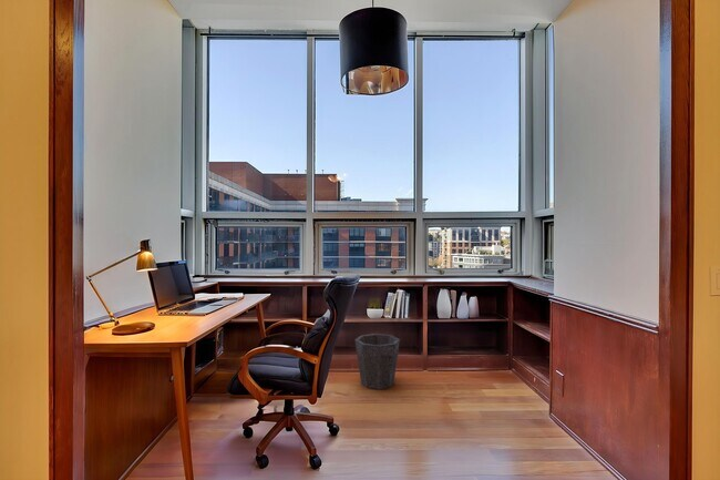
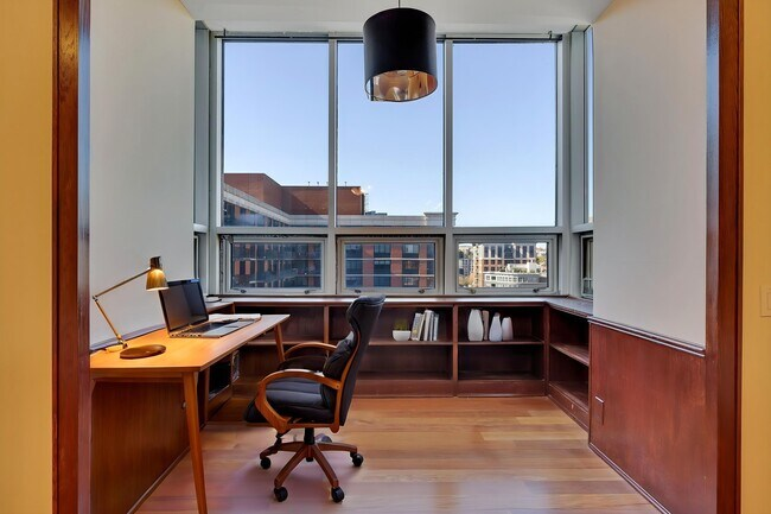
- waste bin (377, 360)
